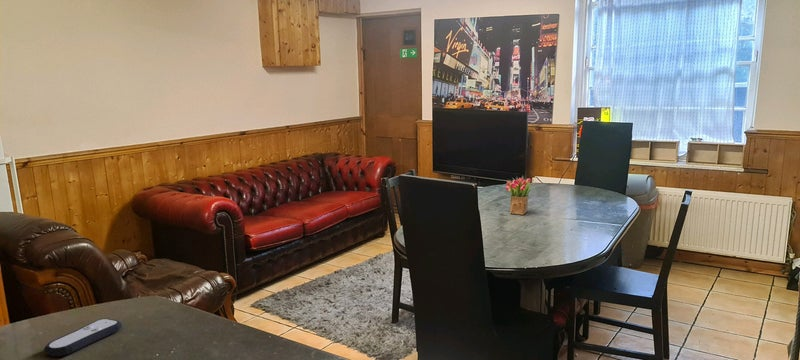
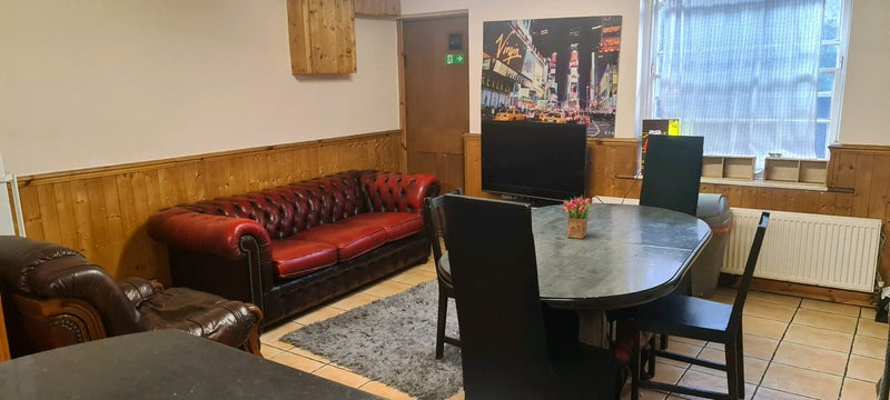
- remote control (83, 336)
